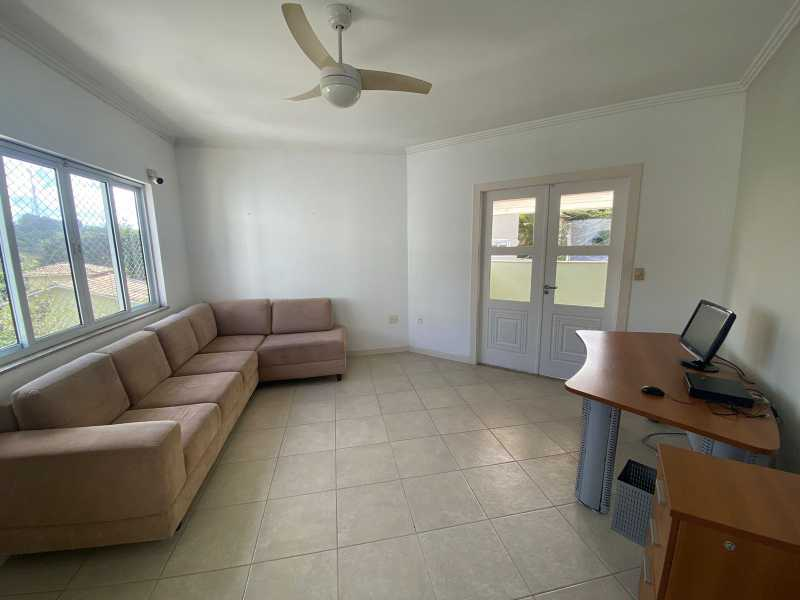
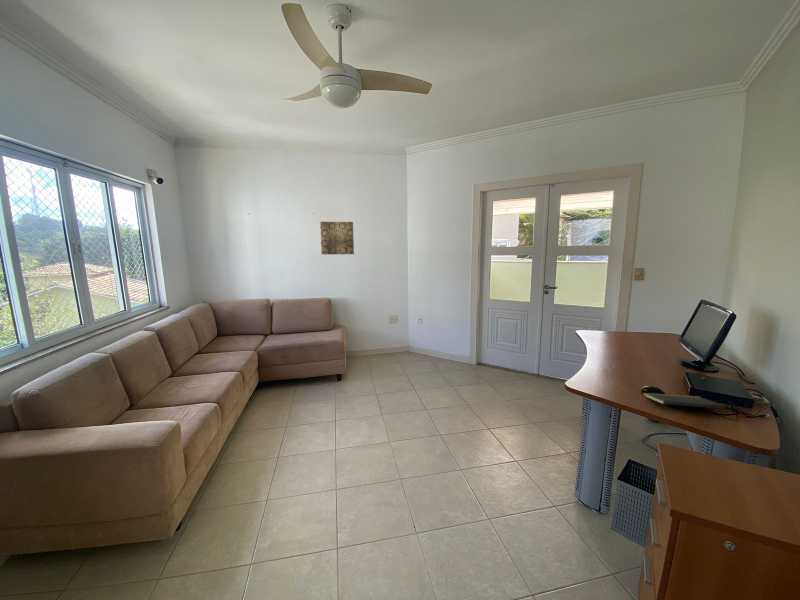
+ wall art (337, 238)
+ notepad (681, 400)
